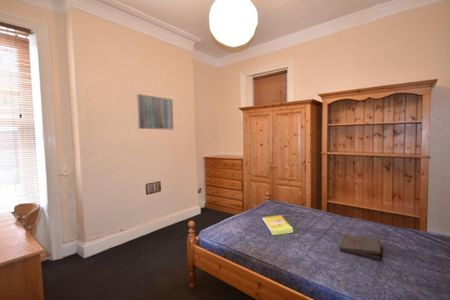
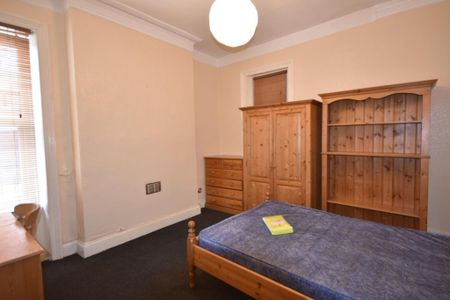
- pizza box (360, 244)
- wall art (156, 113)
